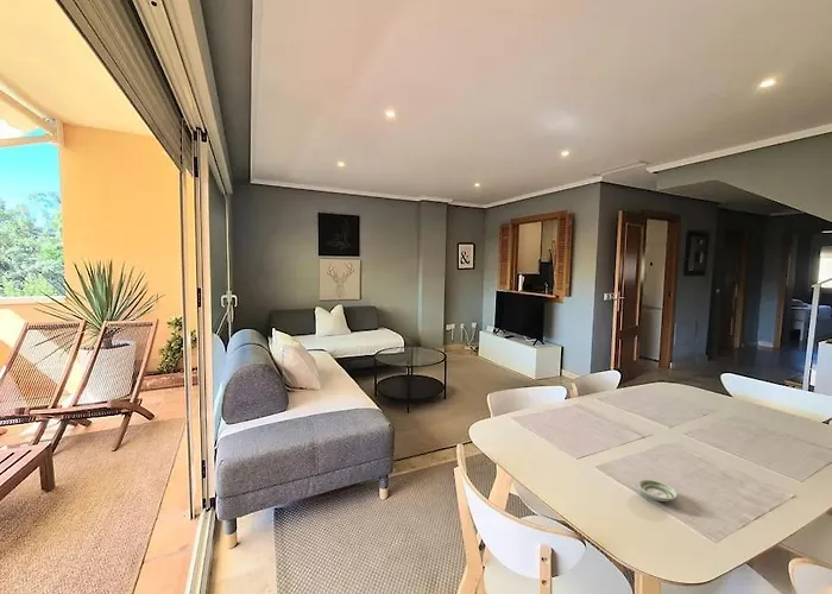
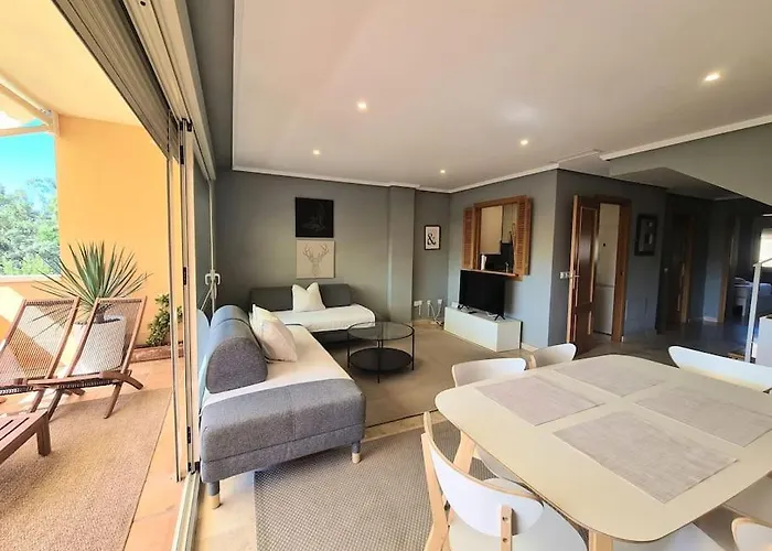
- saucer (656, 492)
